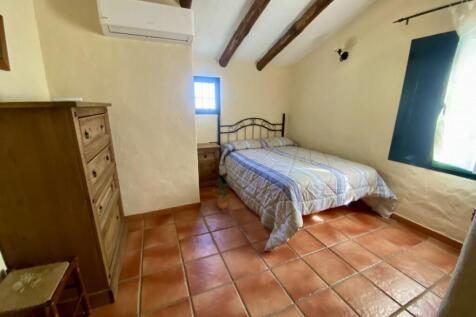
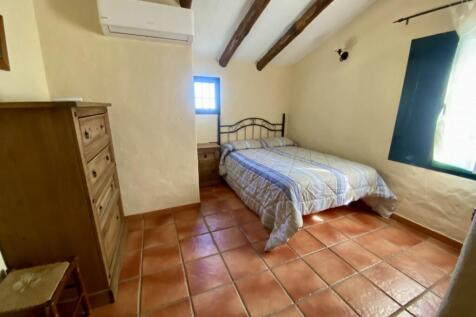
- potted plant (222, 193)
